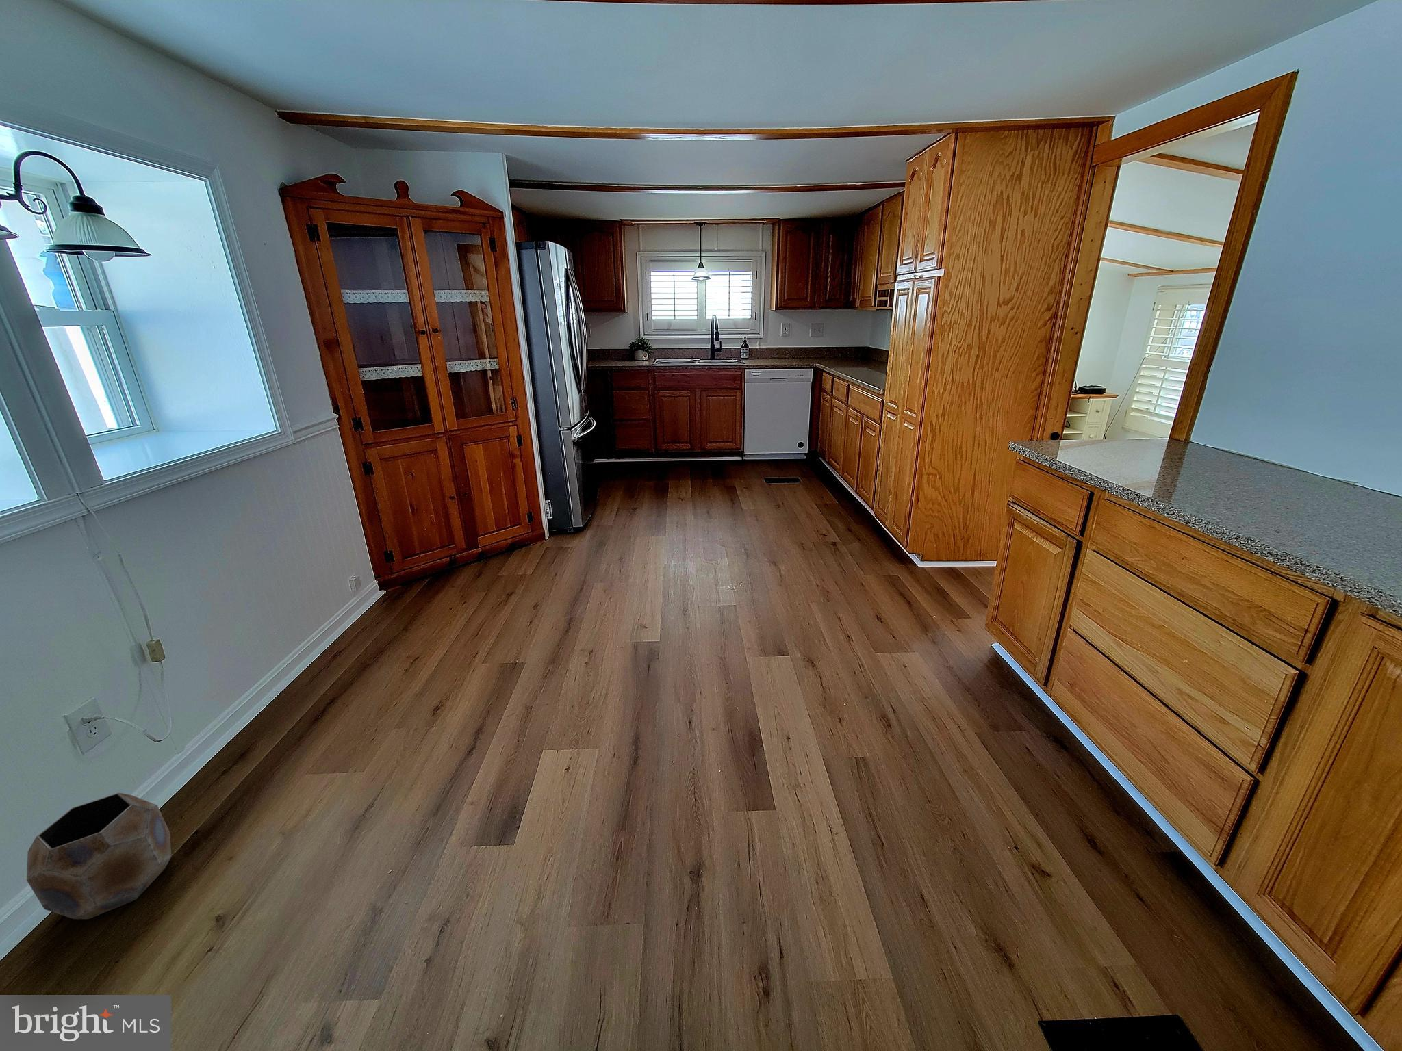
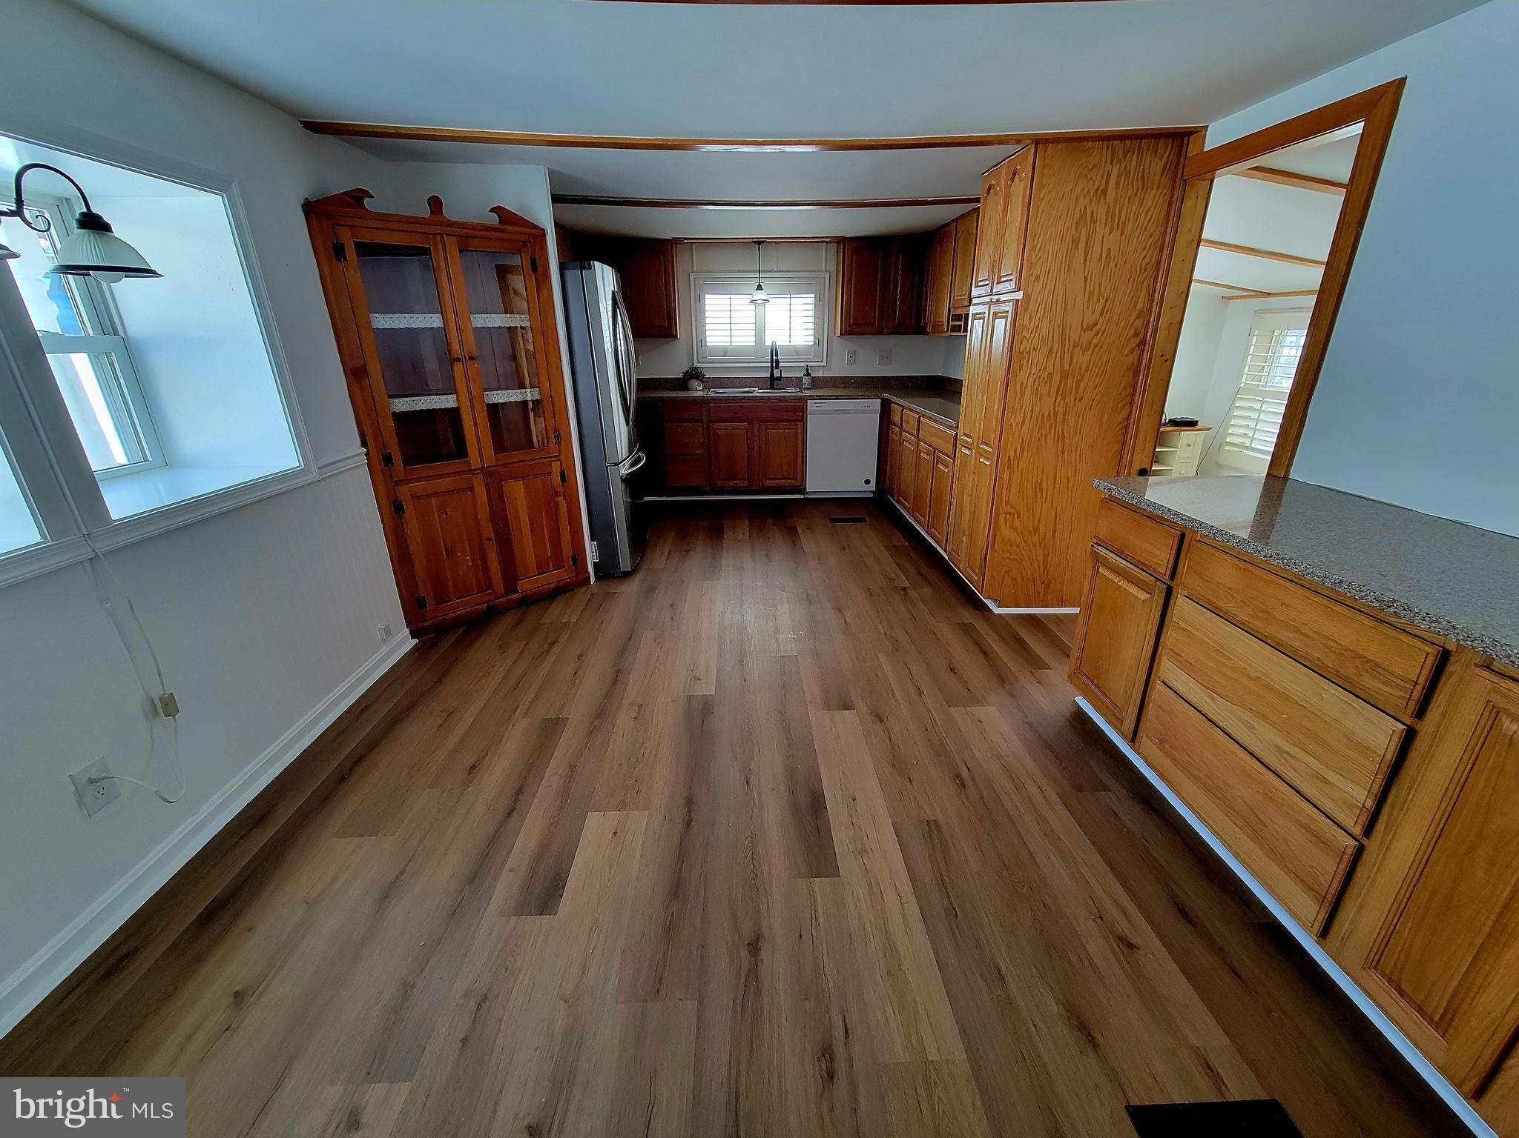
- planter (104, 854)
